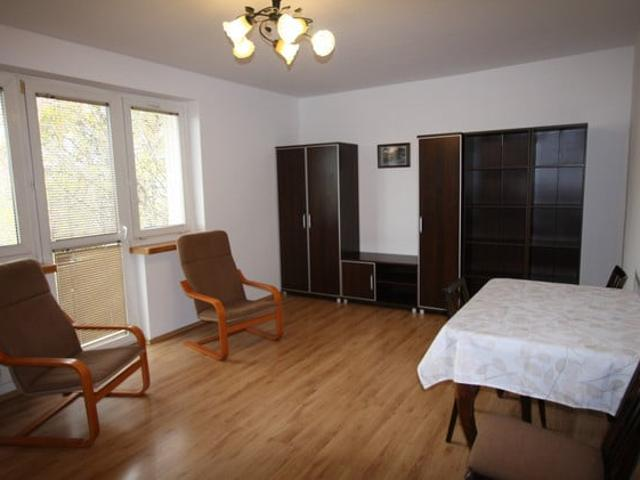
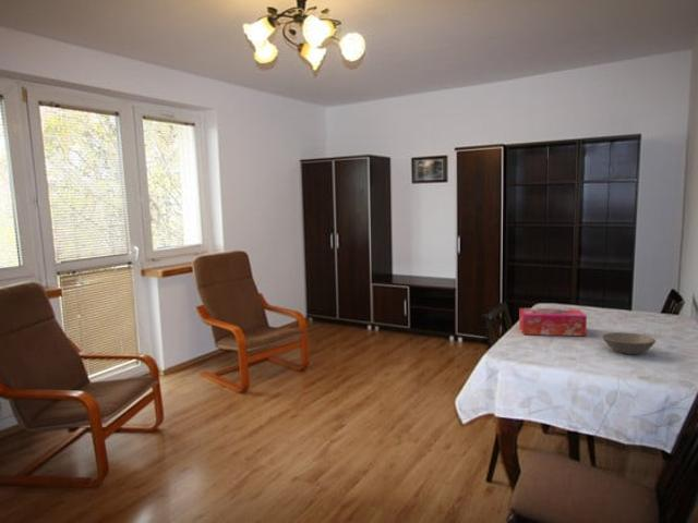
+ soup bowl (627, 344)
+ tissue box (551, 321)
